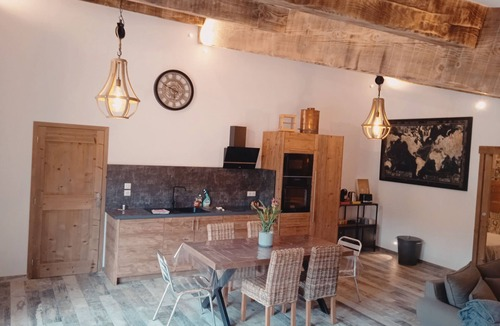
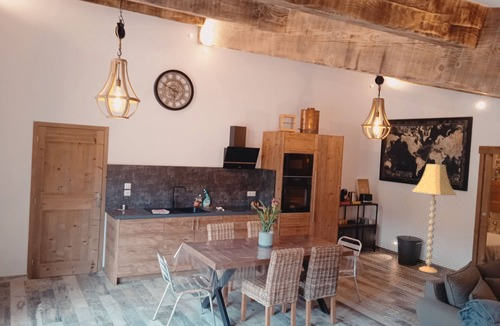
+ floor lamp (432, 217)
